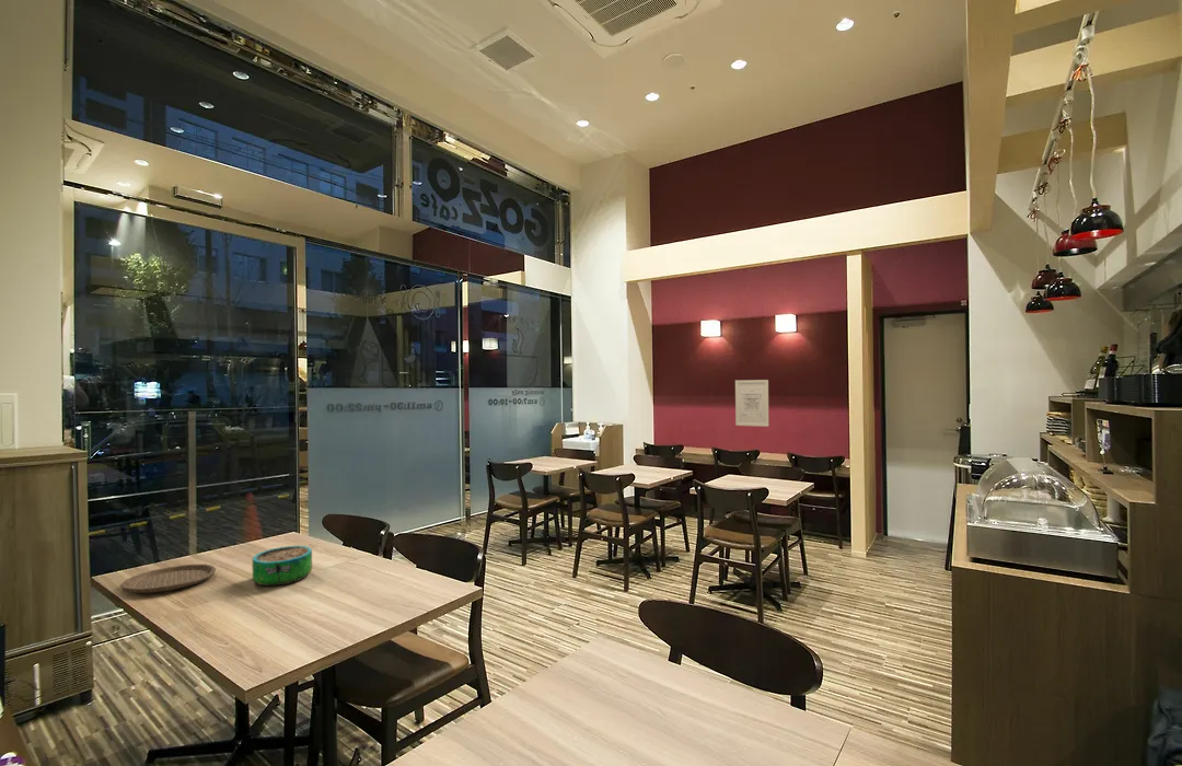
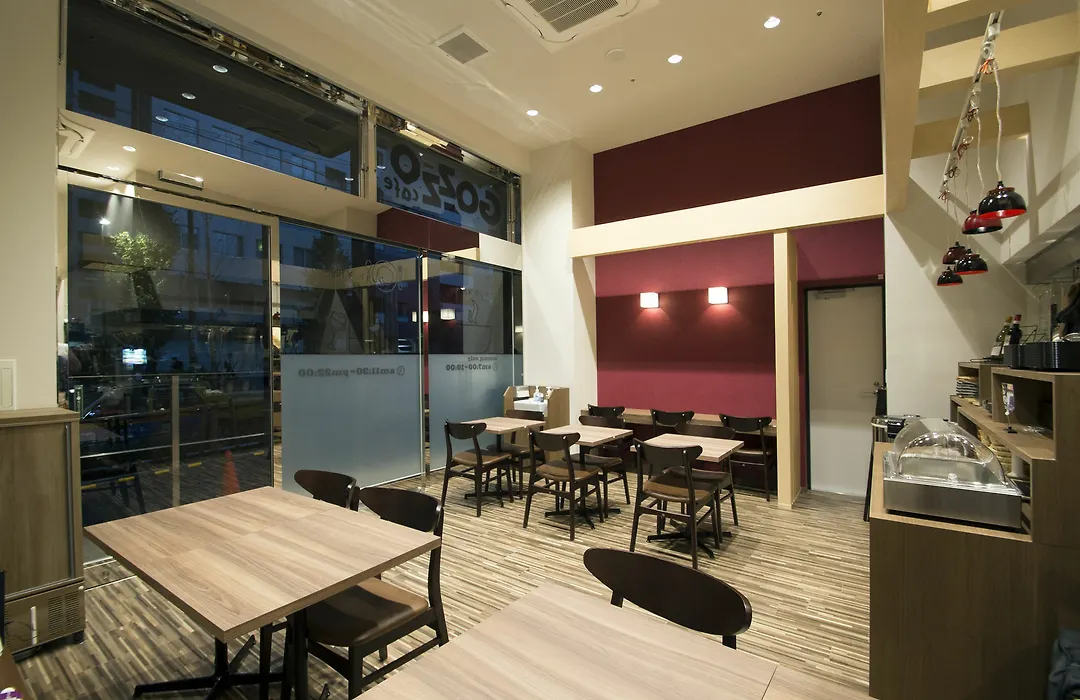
- plate (170, 578)
- decorative bowl (282, 565)
- wall art (751, 403)
